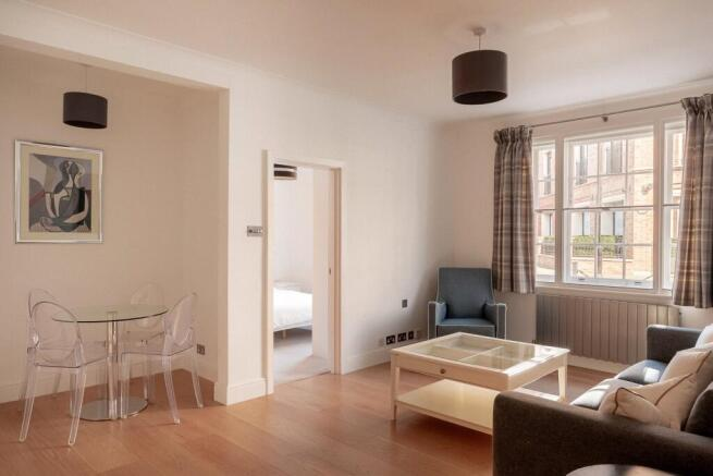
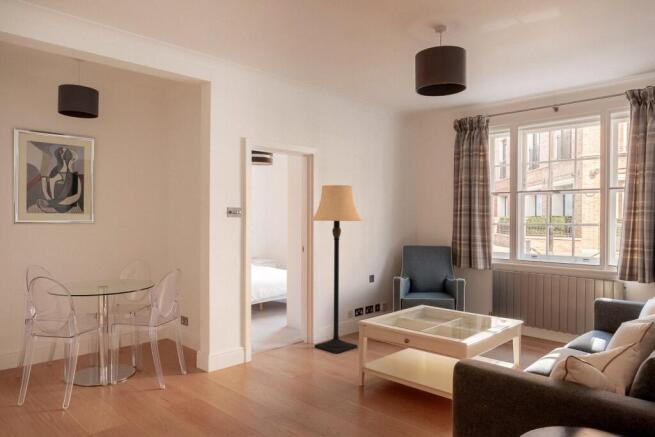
+ lamp (336, 266)
